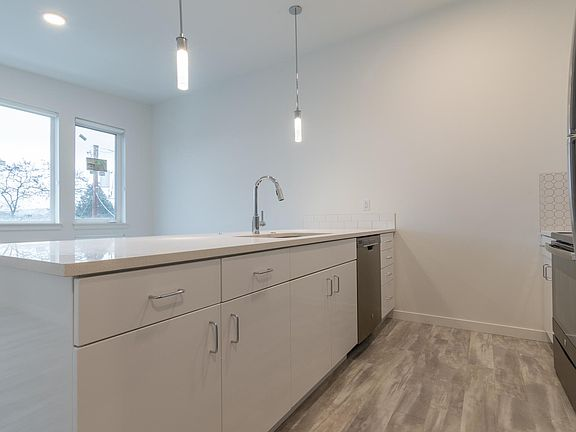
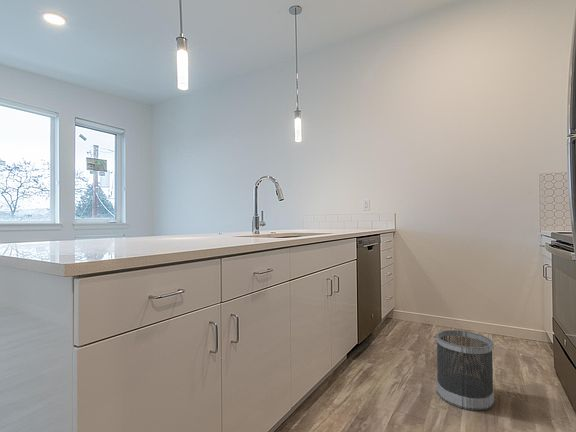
+ wastebasket (464, 367)
